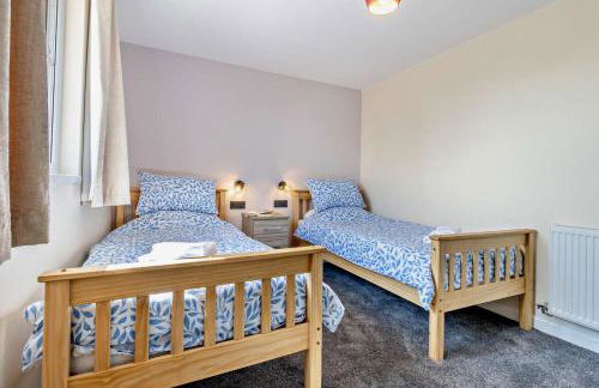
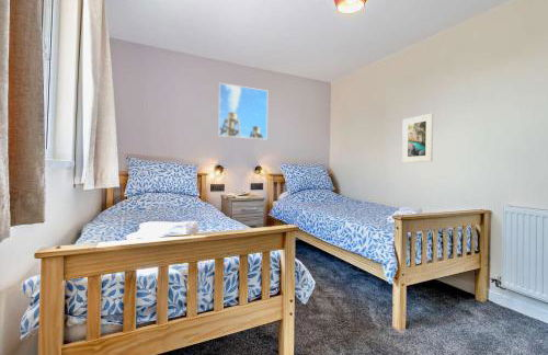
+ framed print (243, 112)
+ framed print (416, 139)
